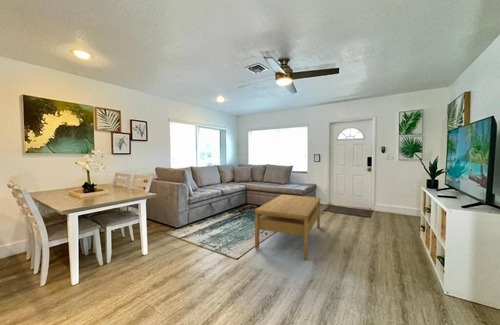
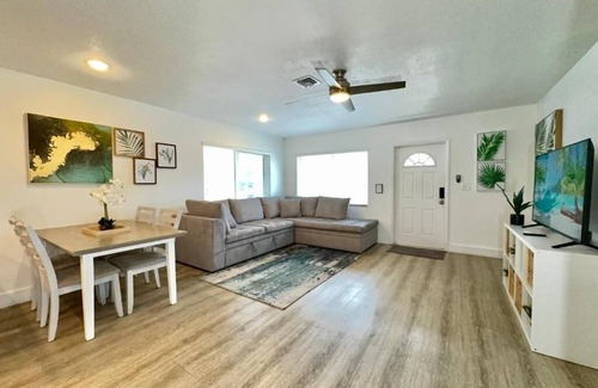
- coffee table (291, 219)
